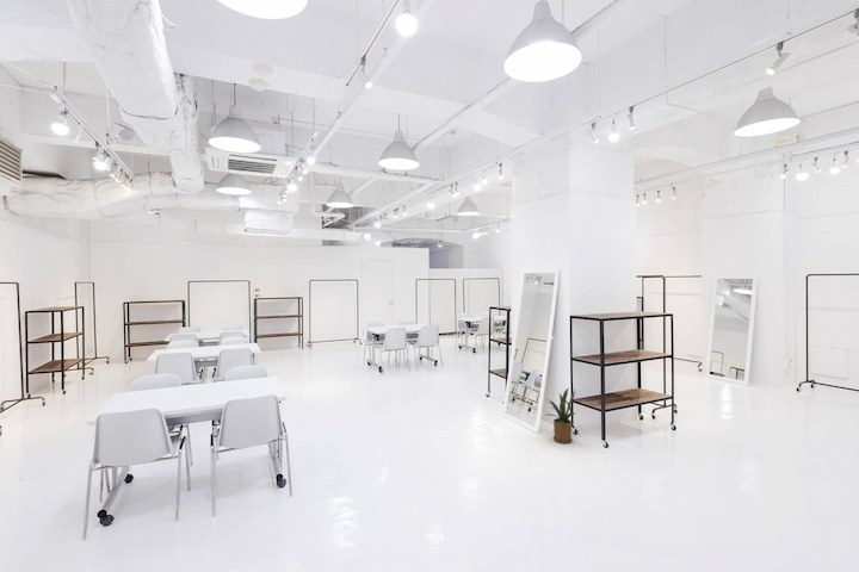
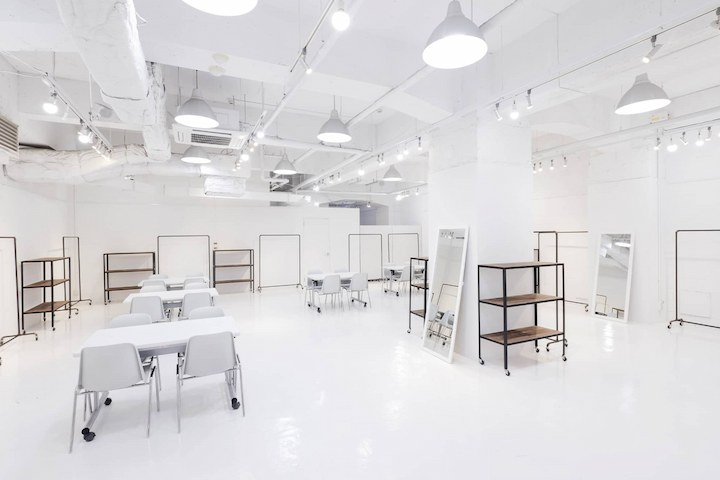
- house plant (560, 415)
